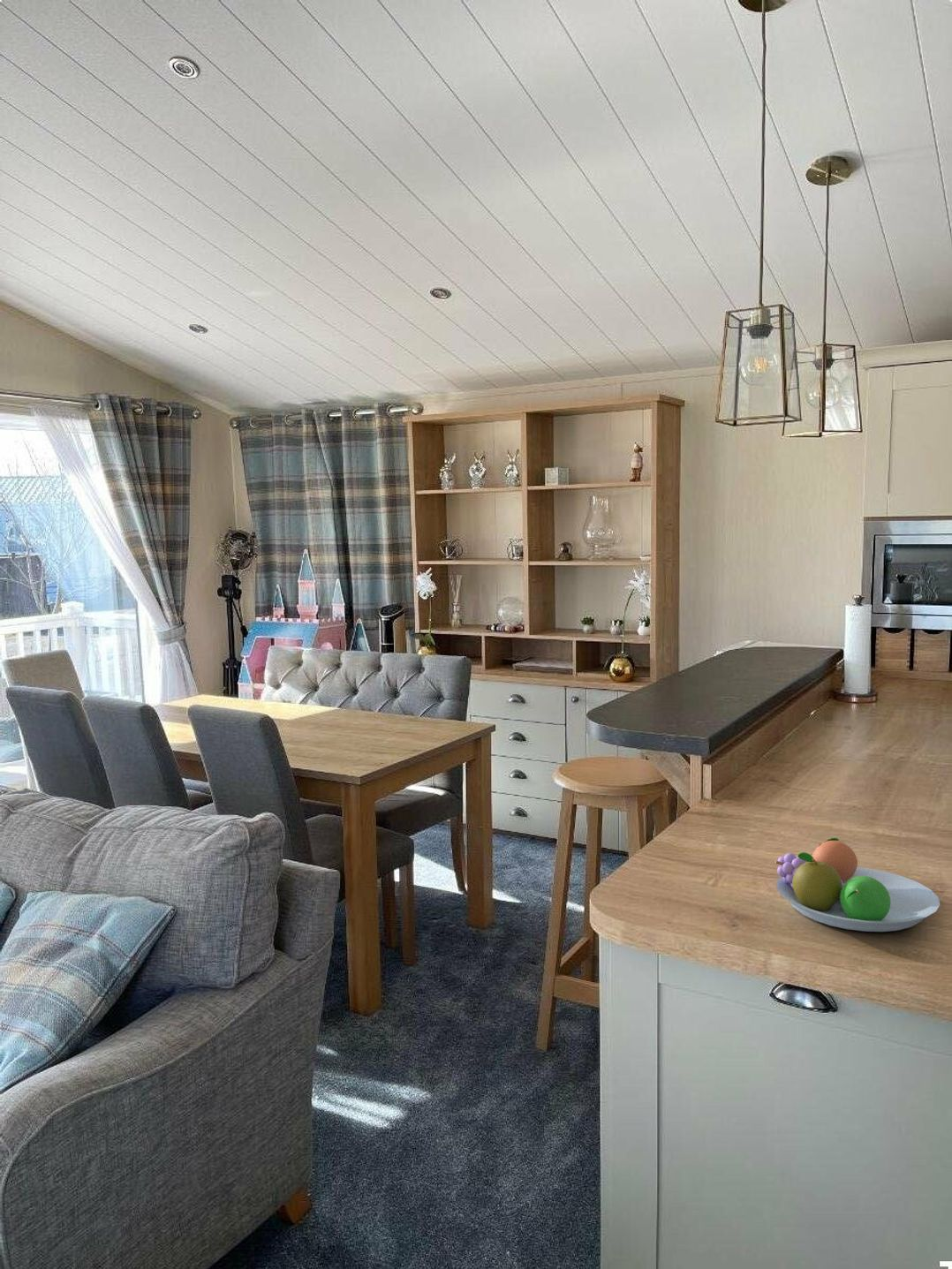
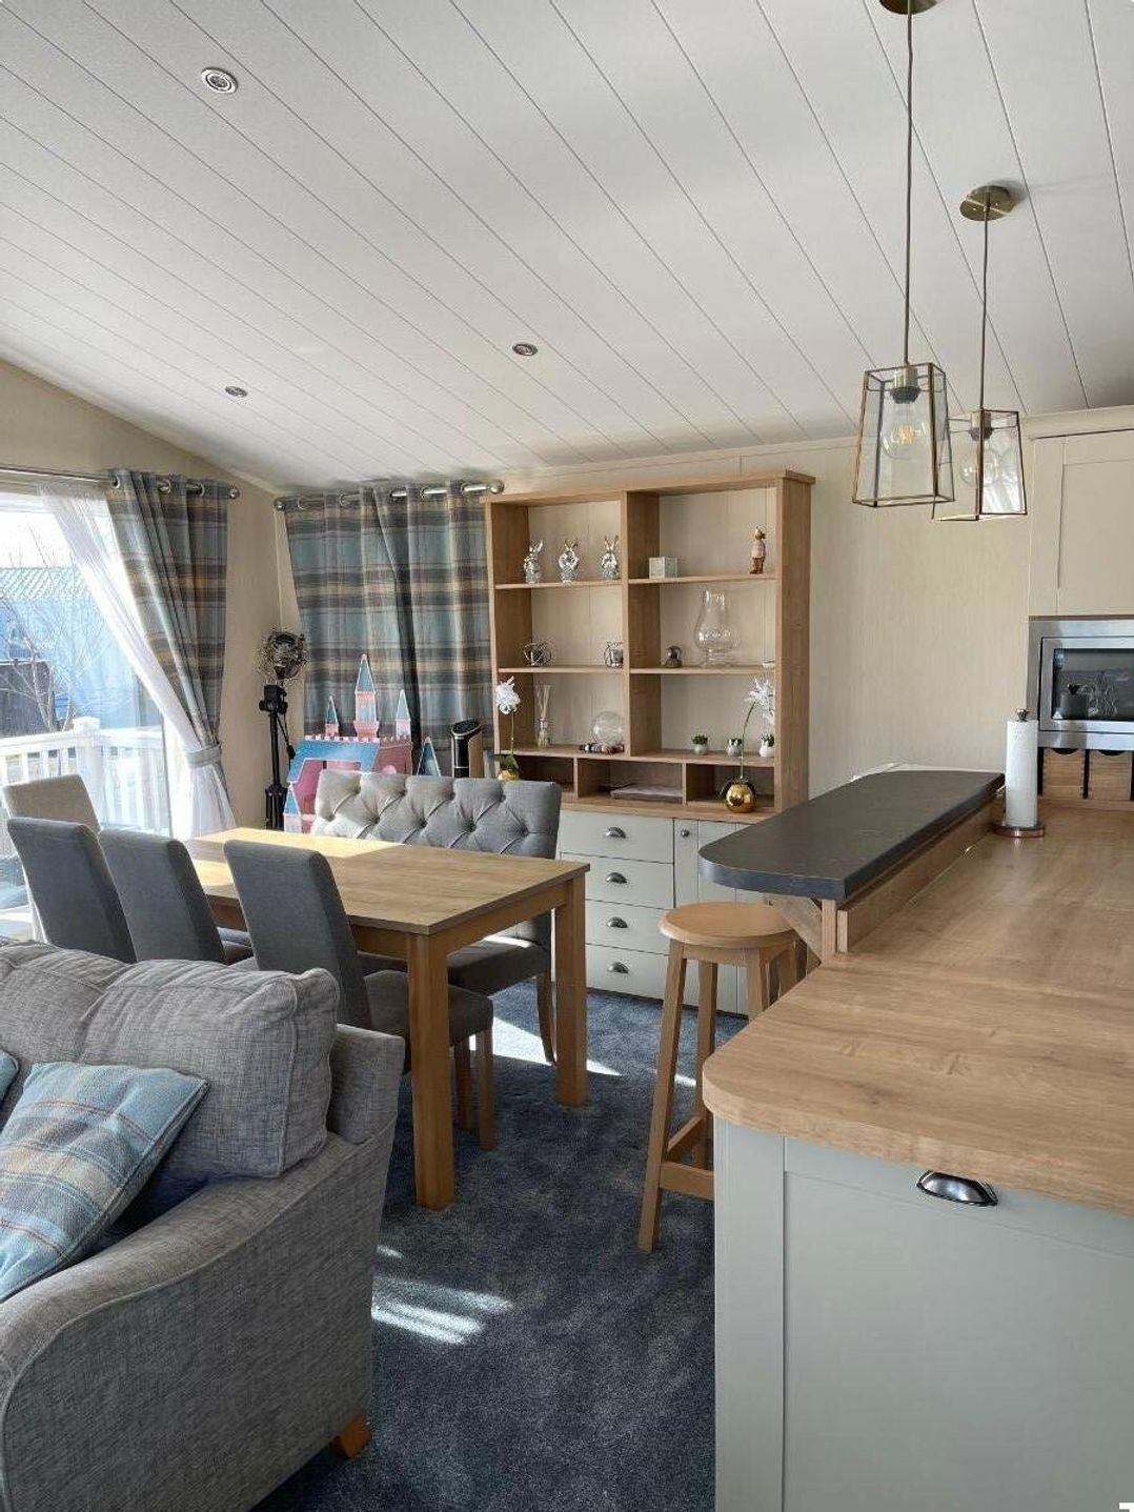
- fruit bowl (853, 879)
